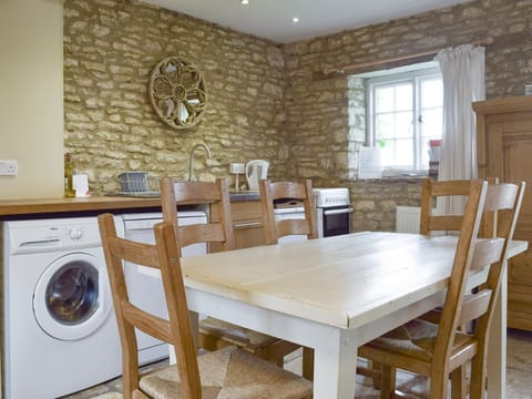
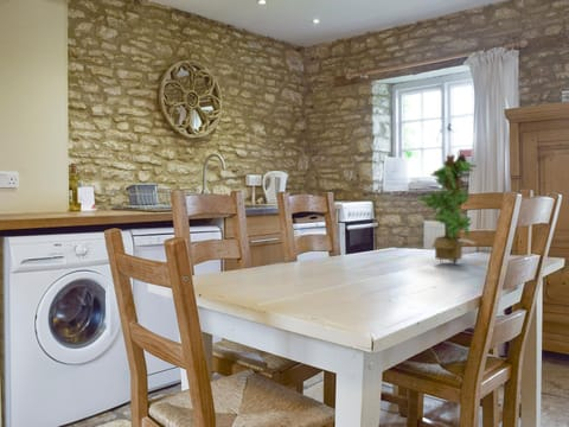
+ flower bouquet (448, 208)
